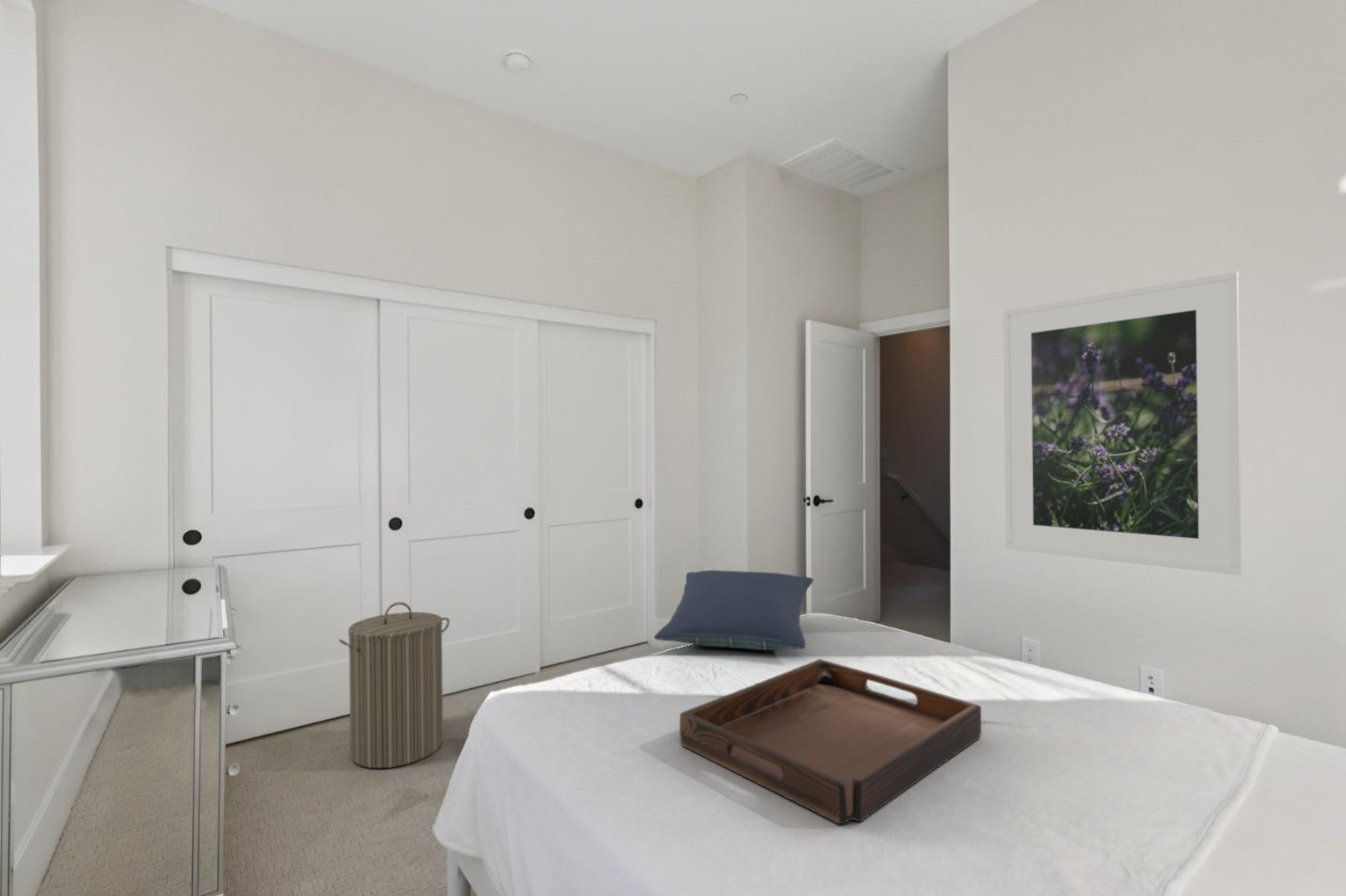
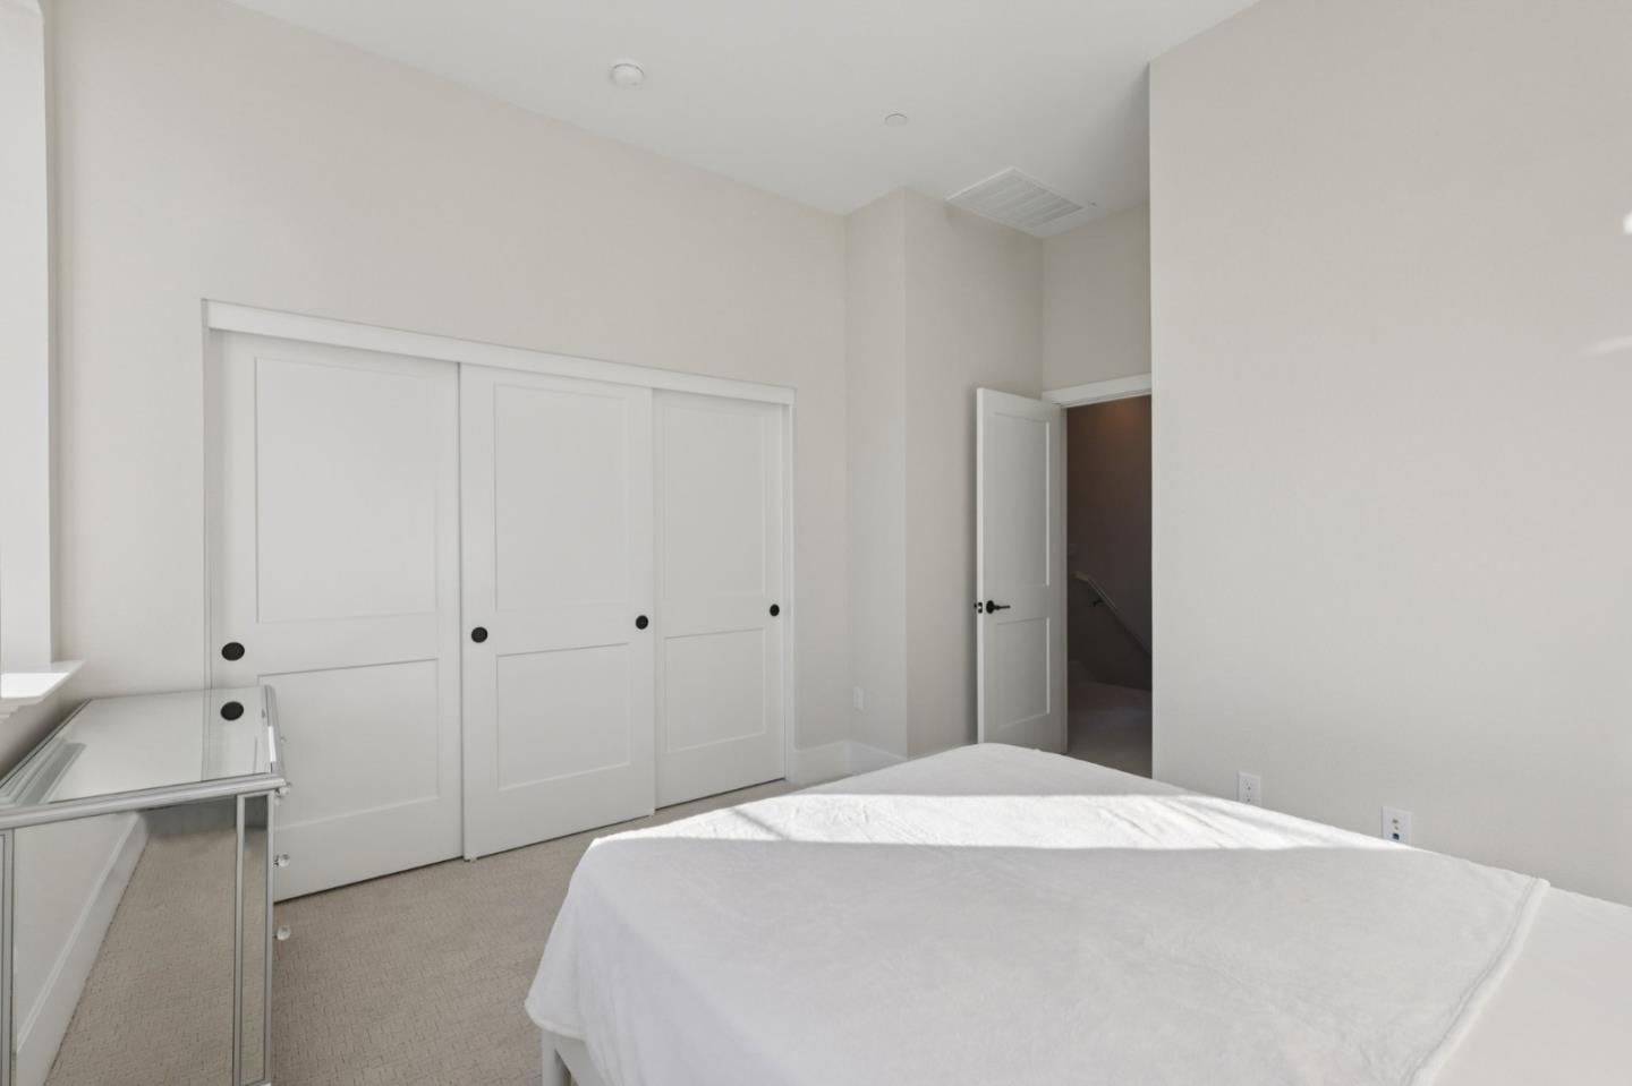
- pillow (738, 606)
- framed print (1108, 426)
- laundry hamper (396, 675)
- serving tray (831, 724)
